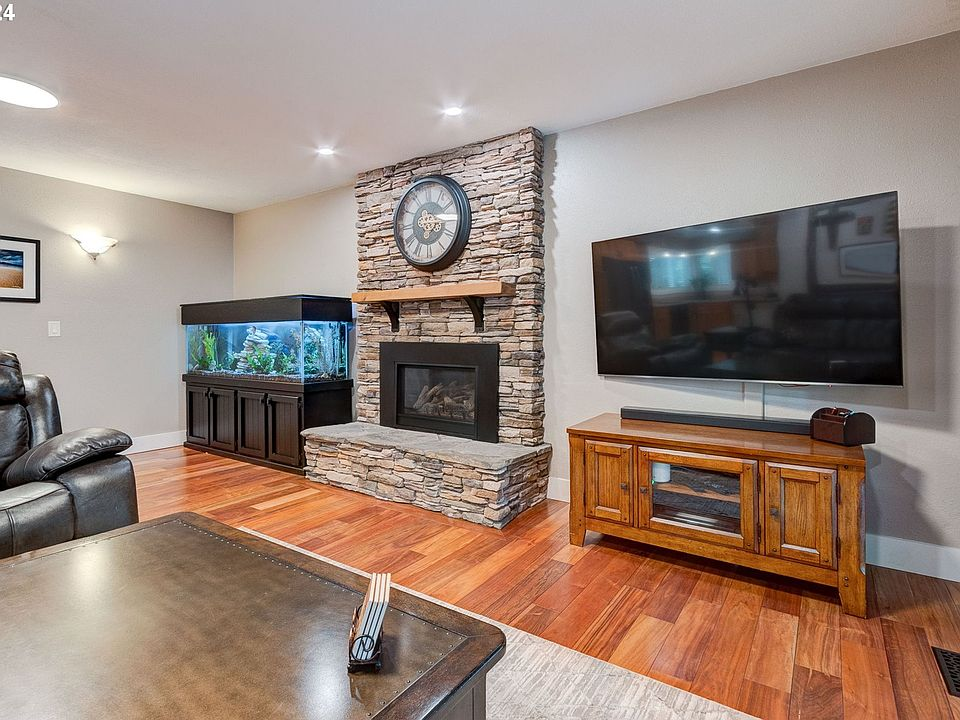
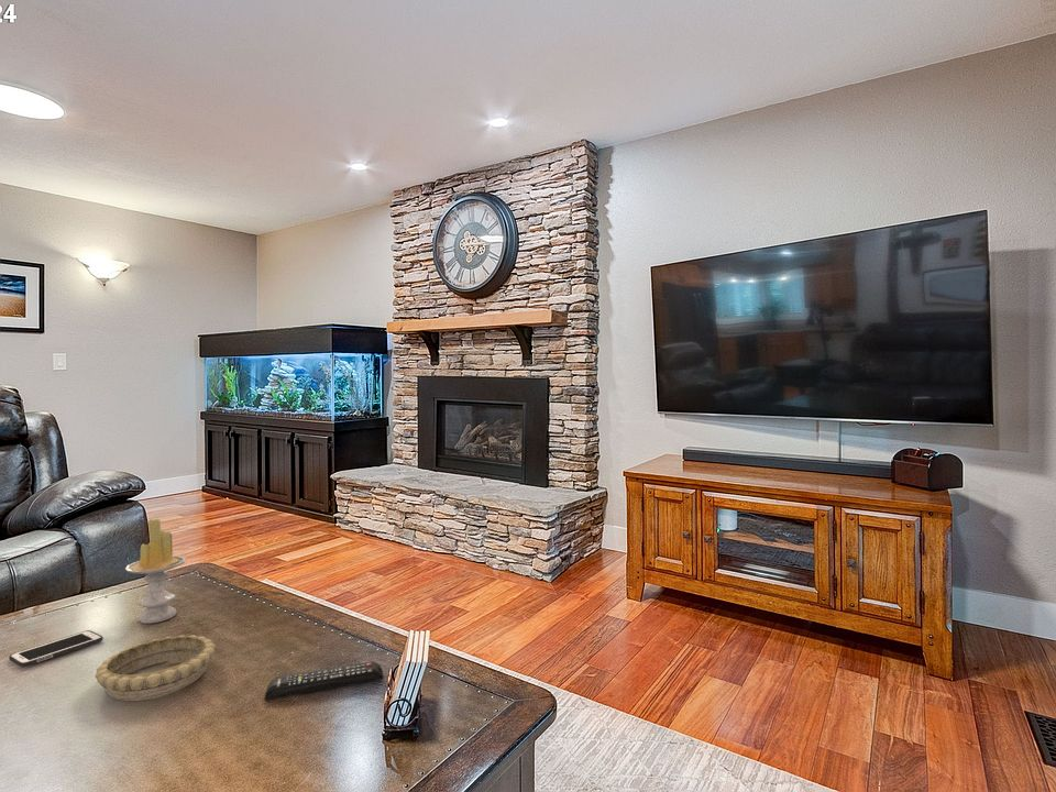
+ remote control (326, 680)
+ cell phone (57, 647)
+ decorative bowl (161, 664)
+ candle (156, 566)
